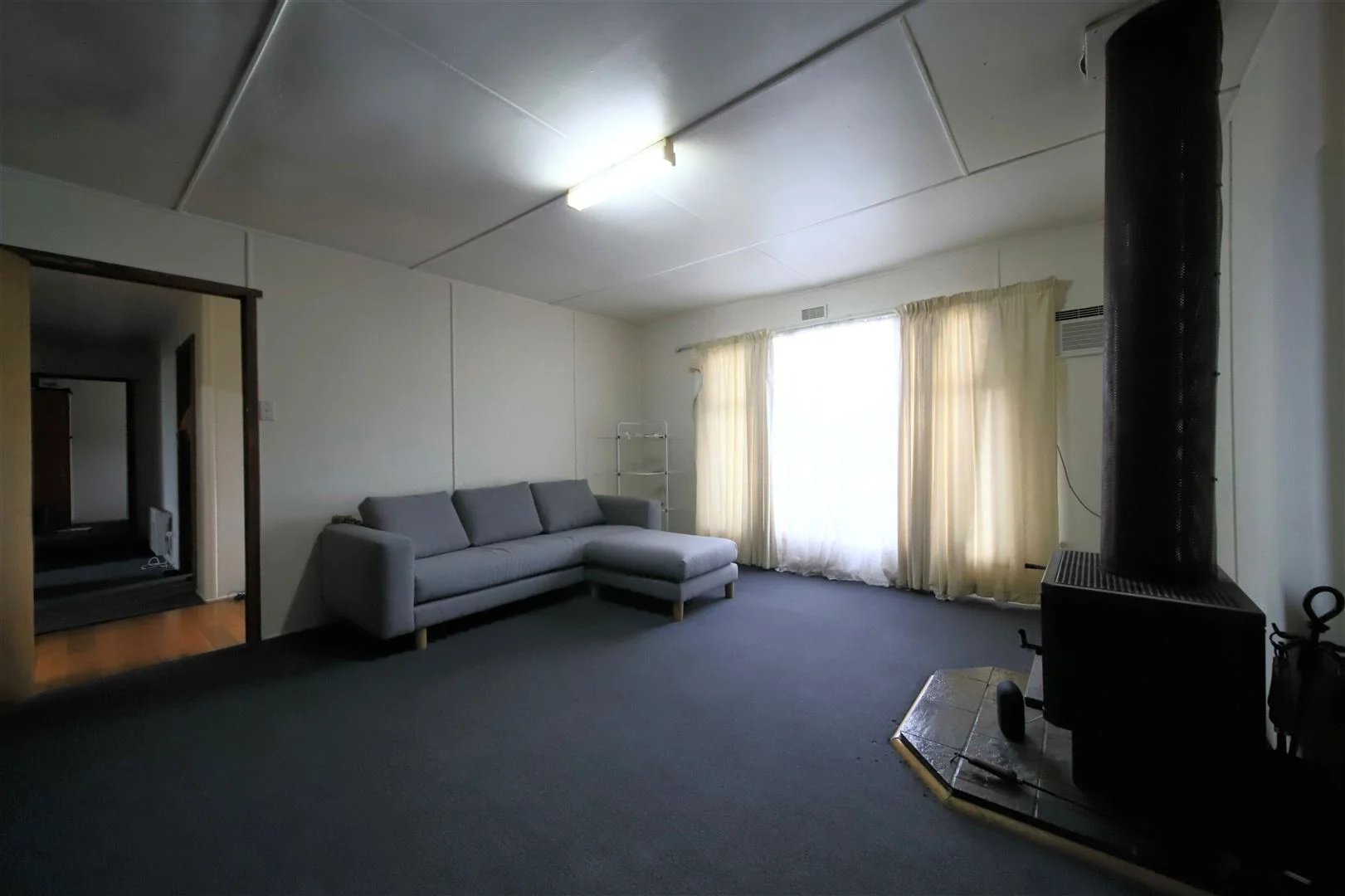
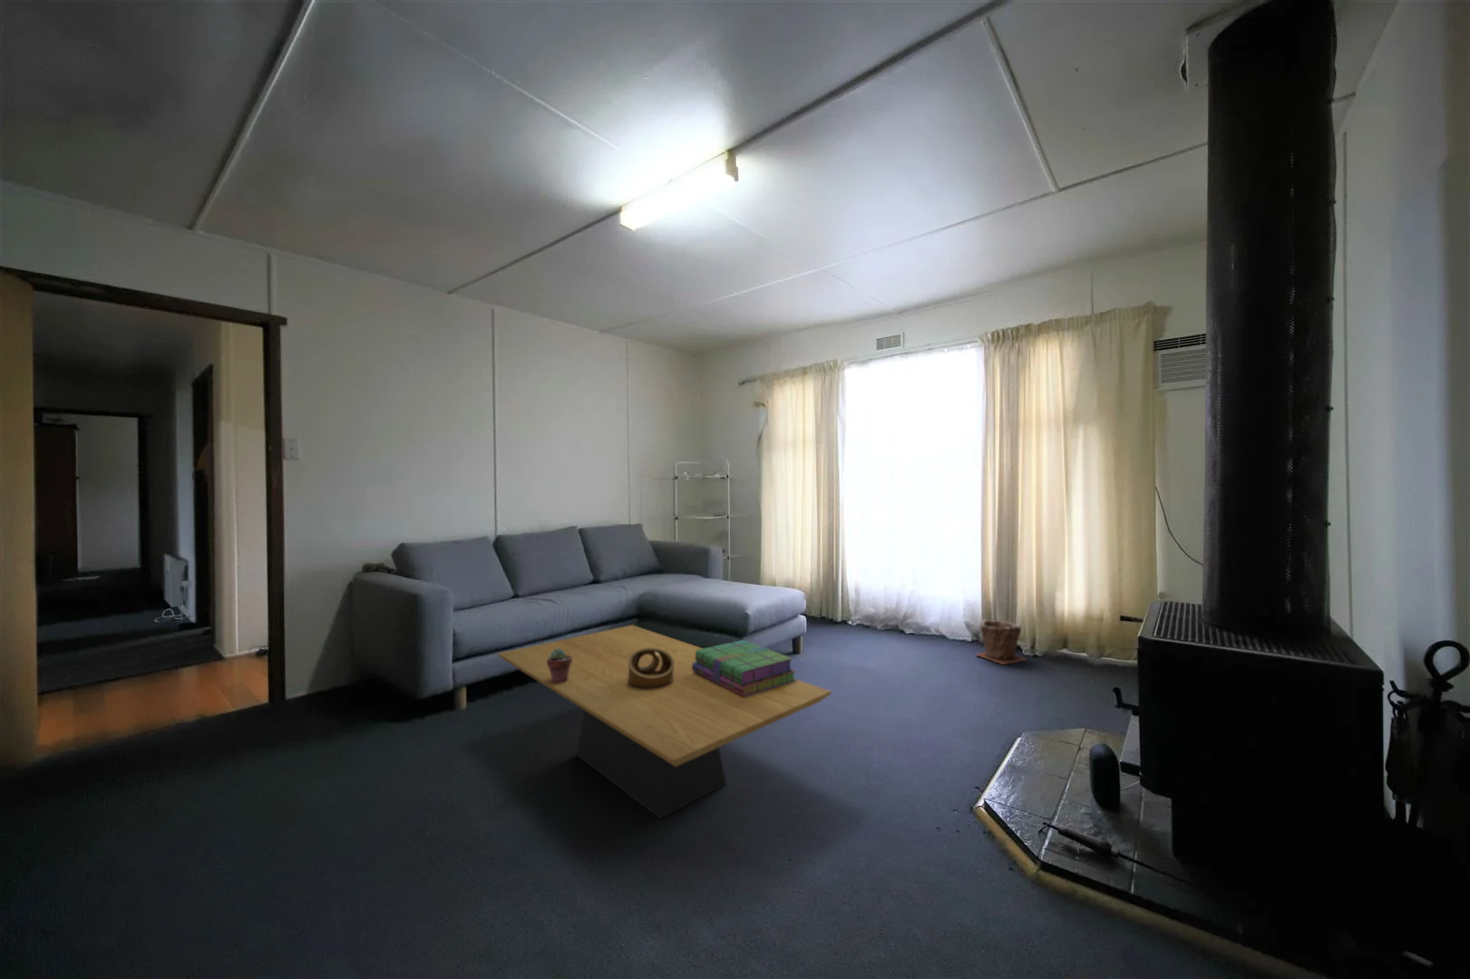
+ potted succulent (560, 663)
+ coffee table (646, 719)
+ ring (650, 667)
+ stack of books (743, 664)
+ plant pot (1000, 639)
